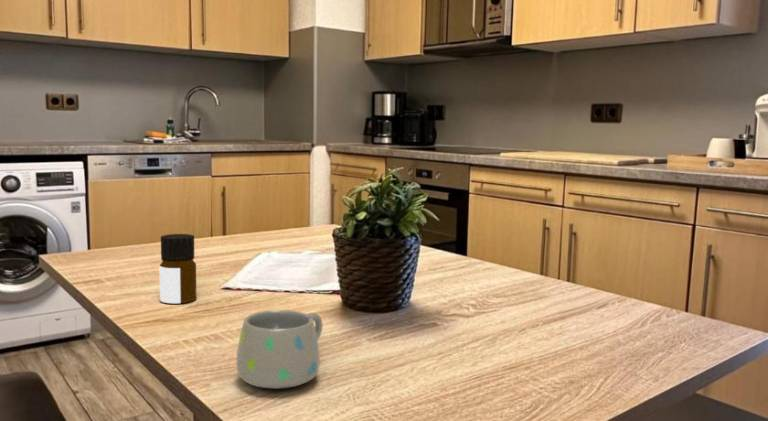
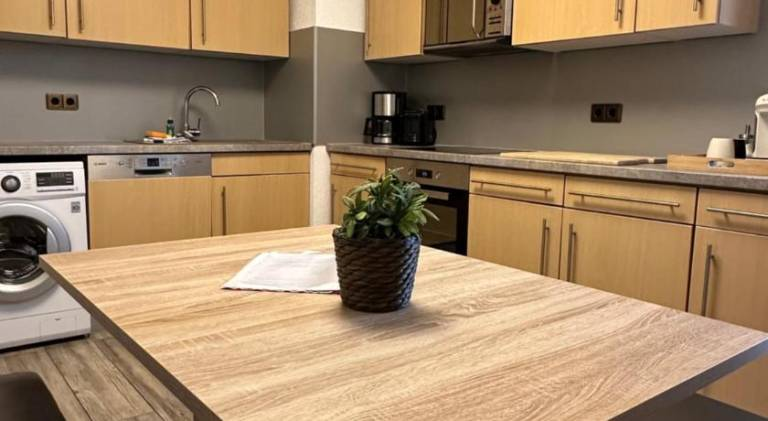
- bottle (178, 267)
- mug (287, 345)
